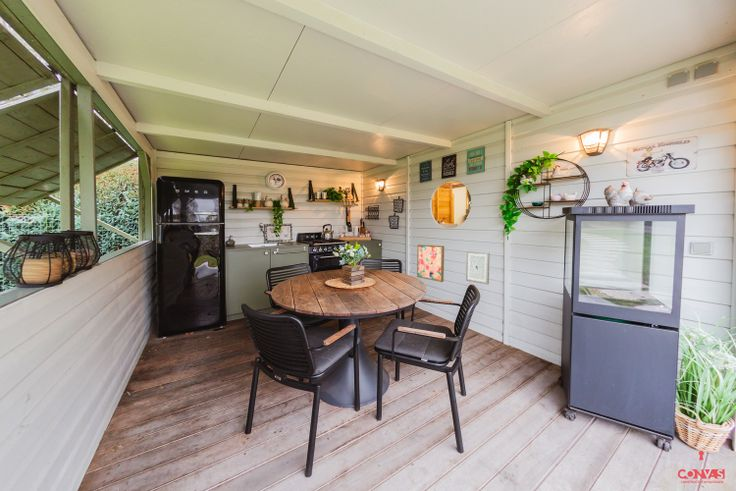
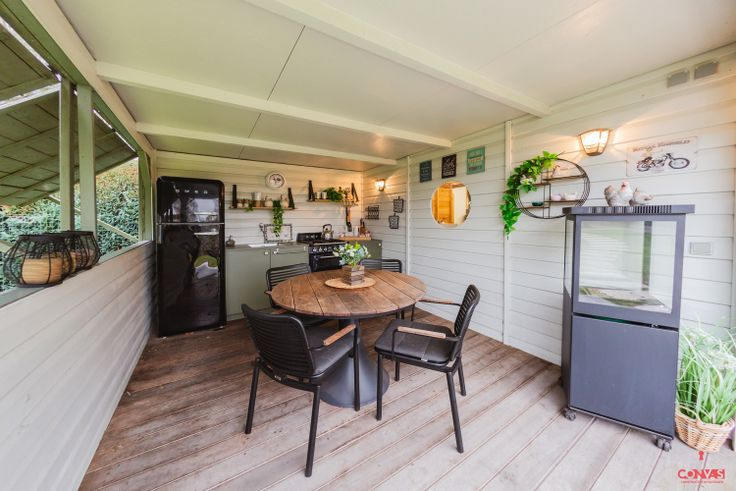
- wall art (429, 262)
- wall art (477, 267)
